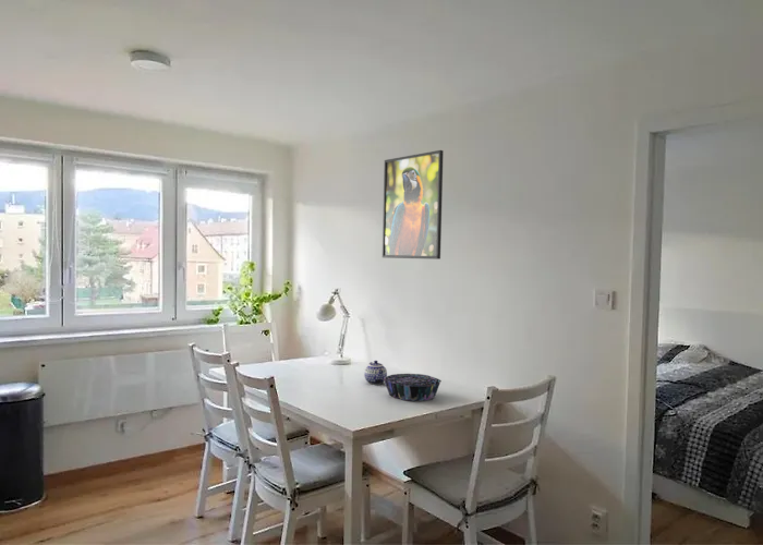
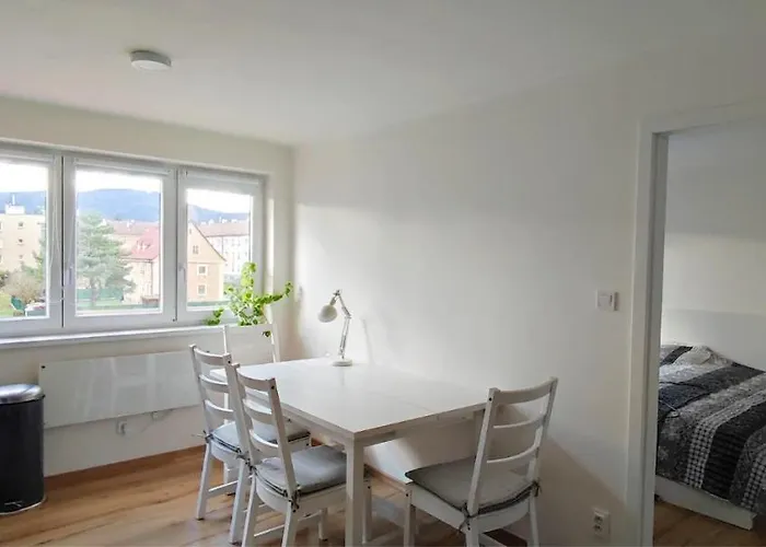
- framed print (411, 206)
- decorative bowl (412, 387)
- teapot (375, 371)
